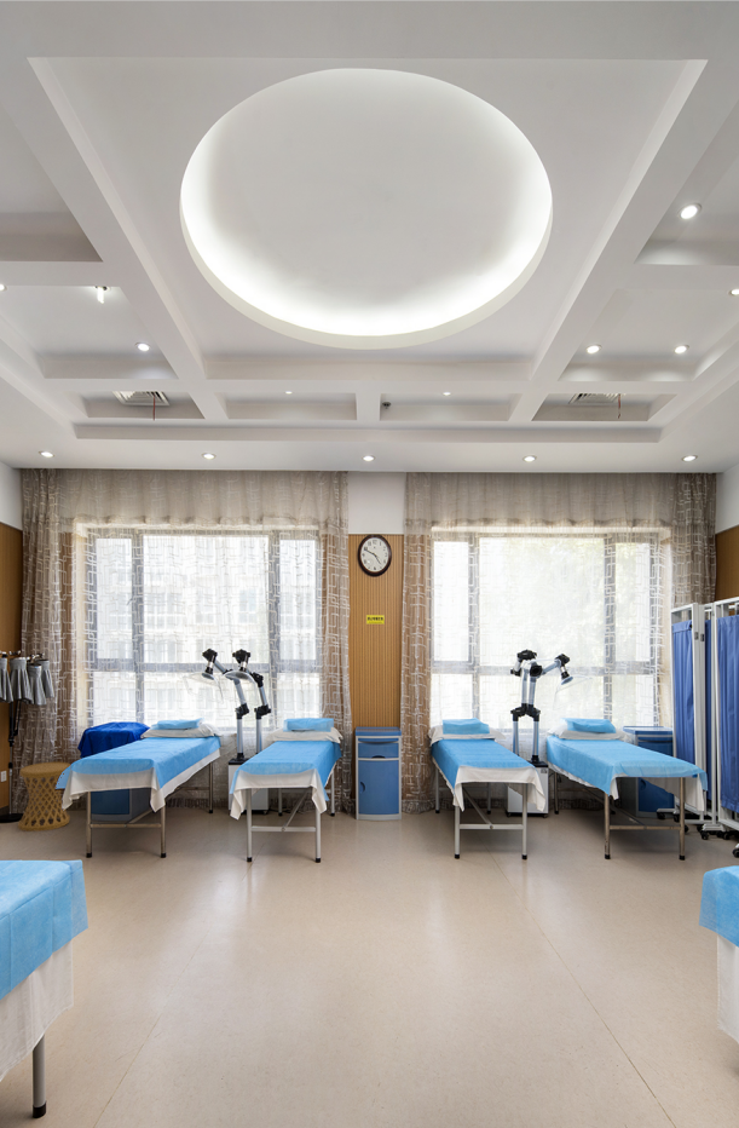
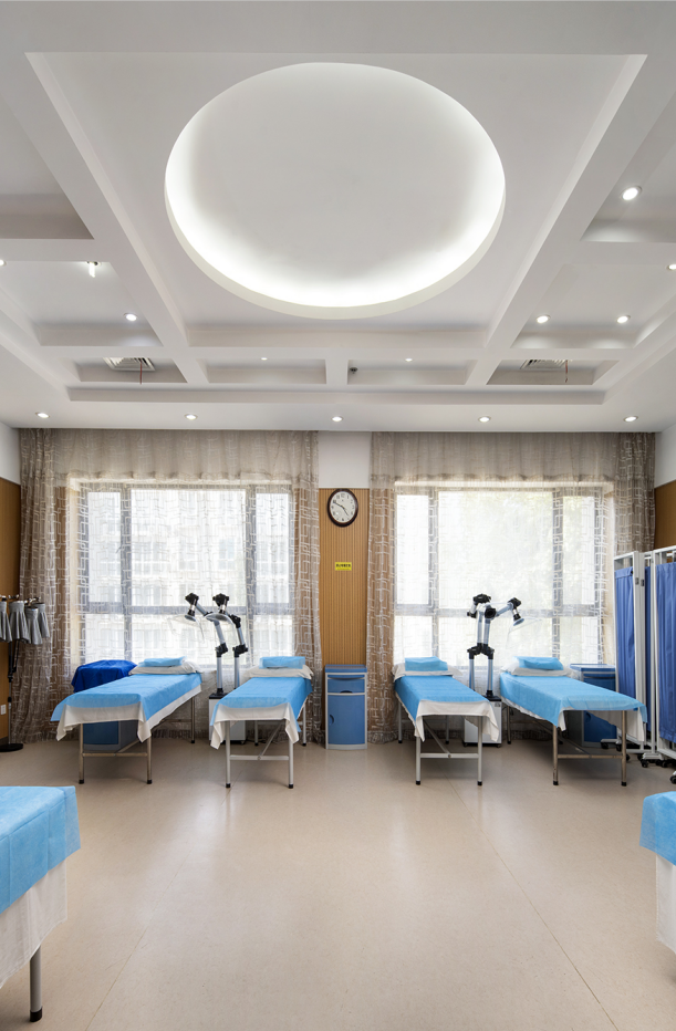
- side table (44, 795)
